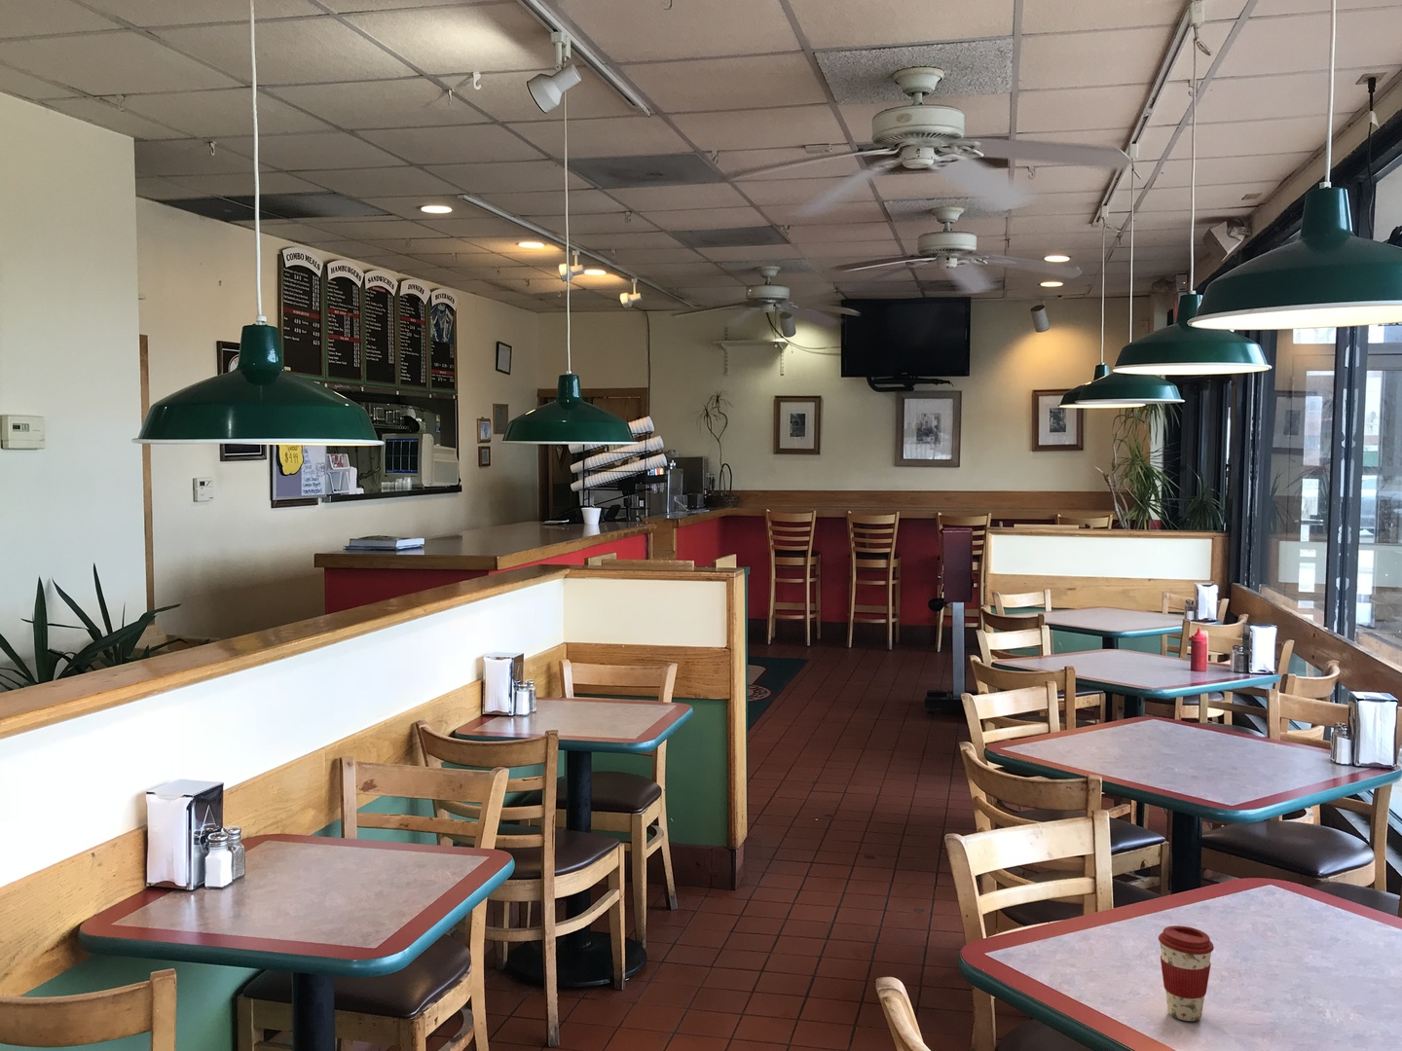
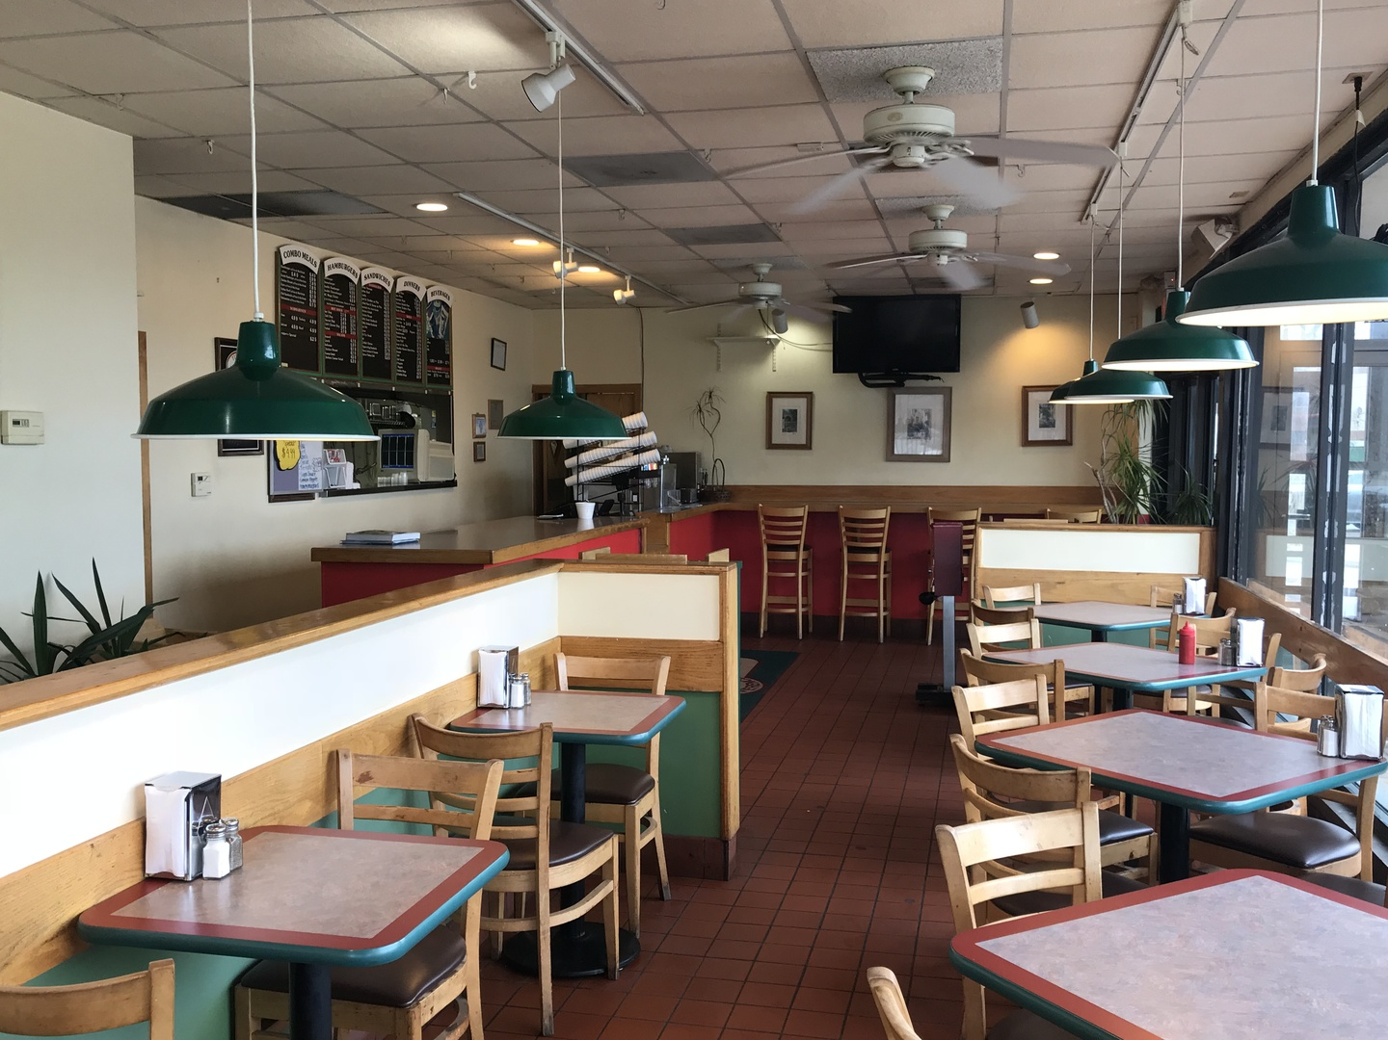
- coffee cup (1185, 973)
